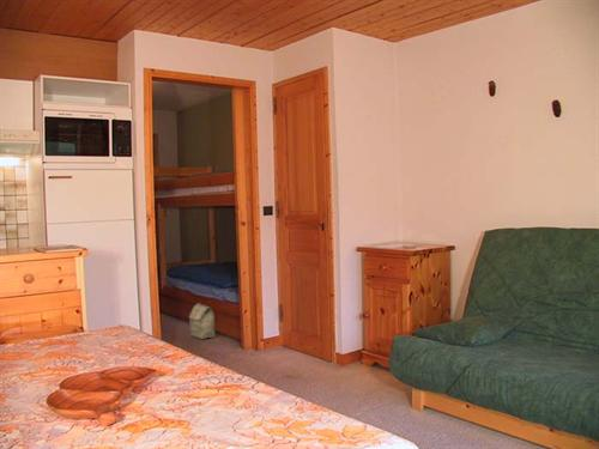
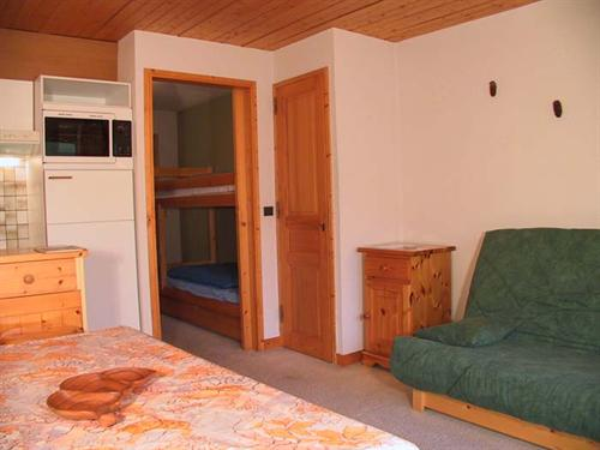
- bag (201, 320)
